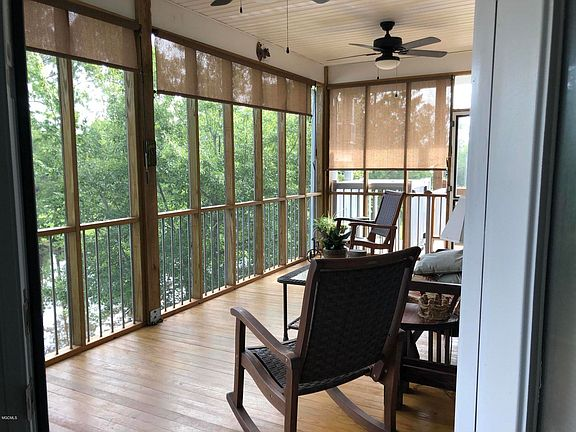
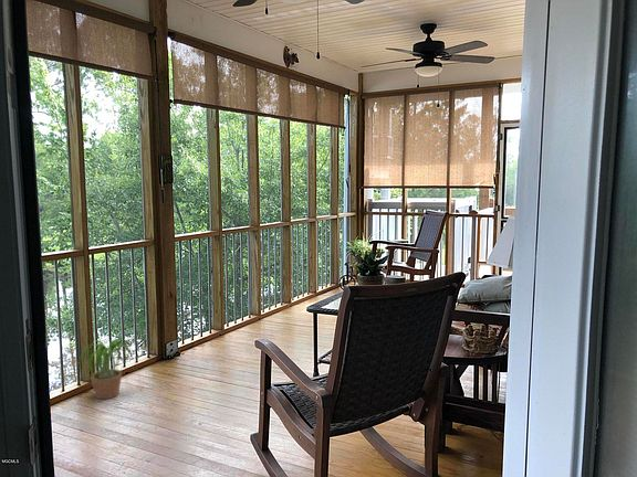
+ potted plant (105, 367)
